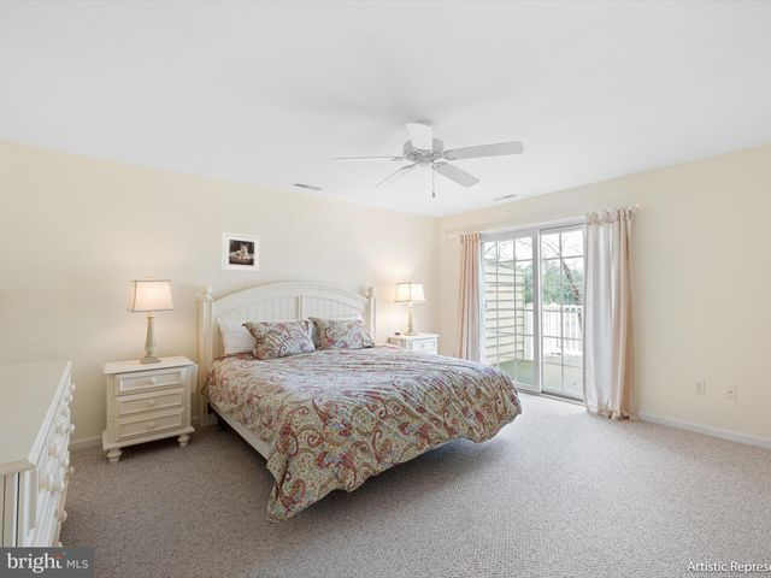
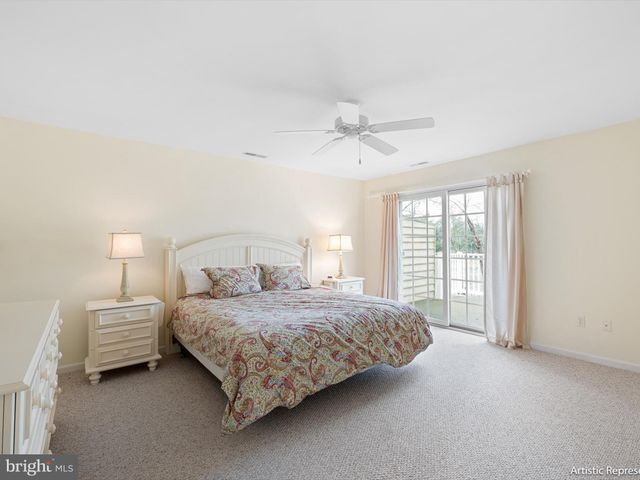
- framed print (241, 253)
